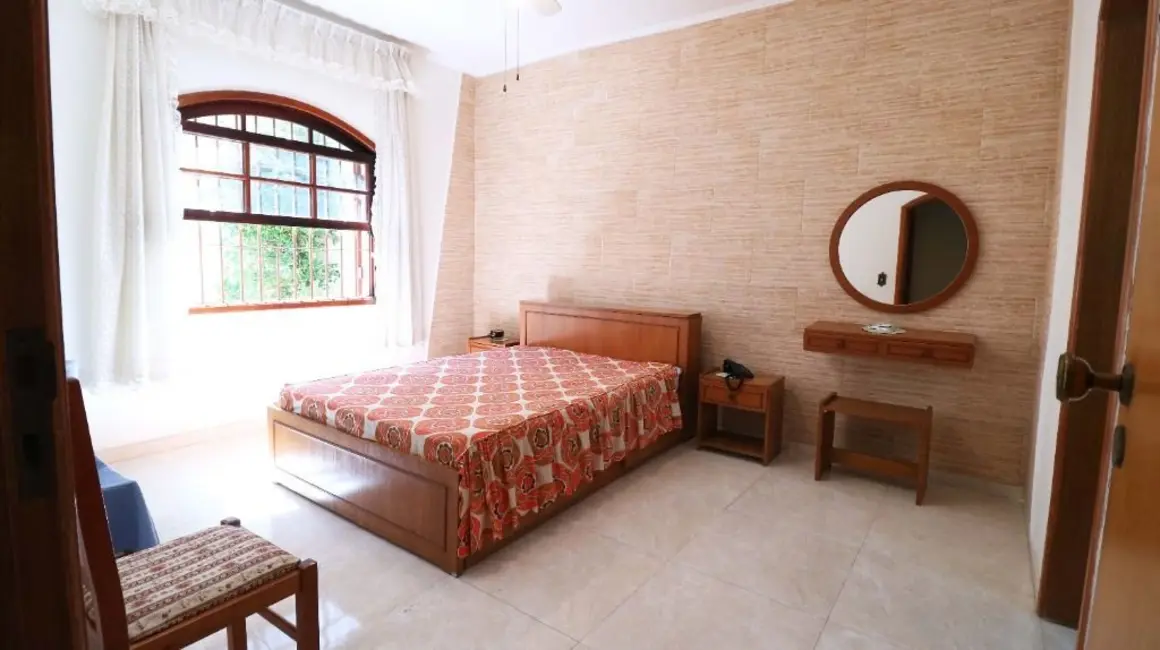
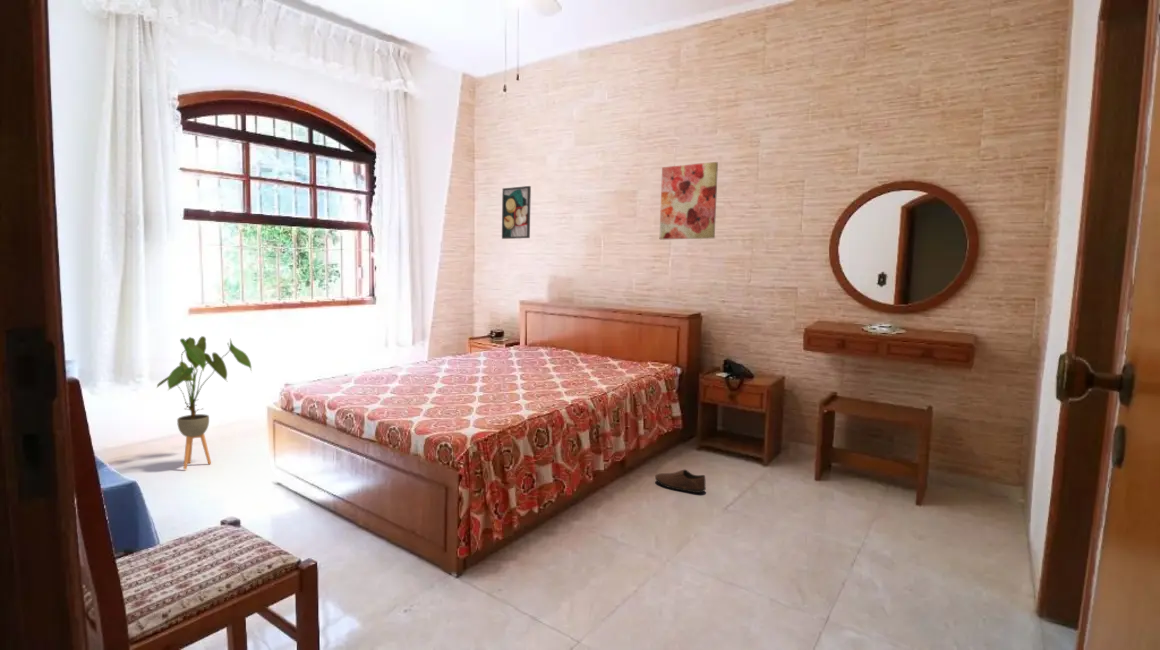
+ wall art (687, 202)
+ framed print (515, 212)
+ shoe (679, 478)
+ house plant (196, 400)
